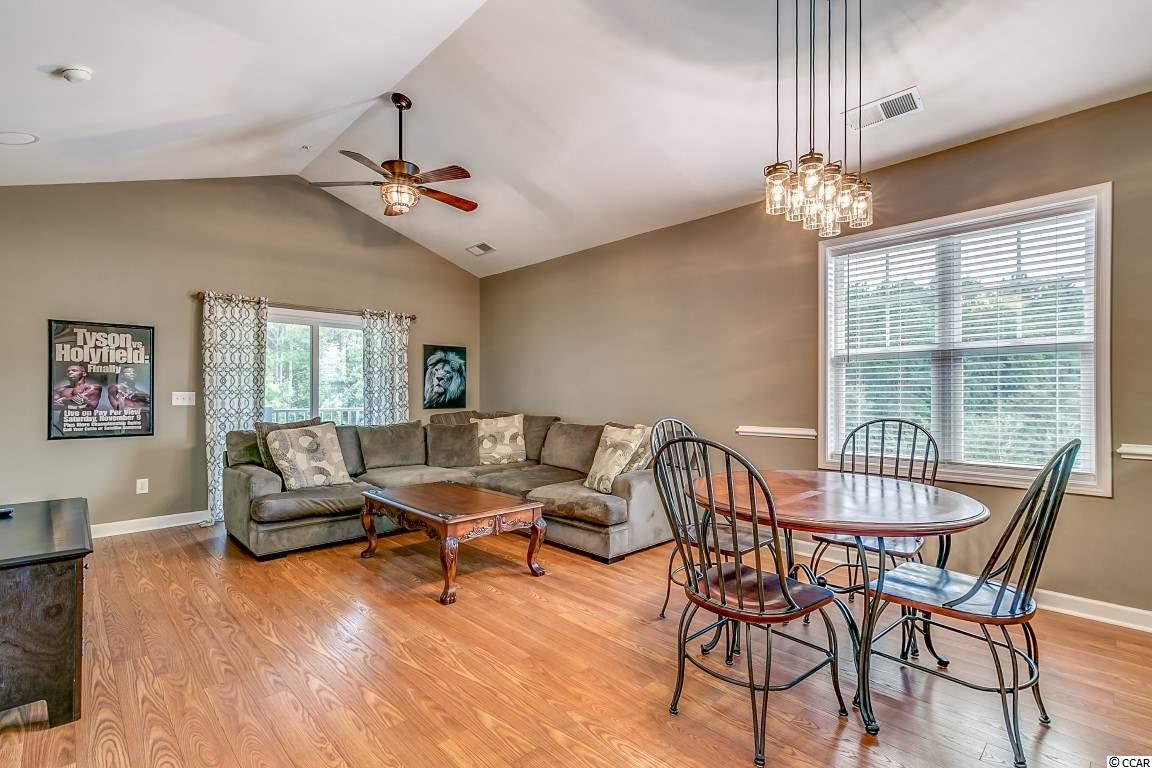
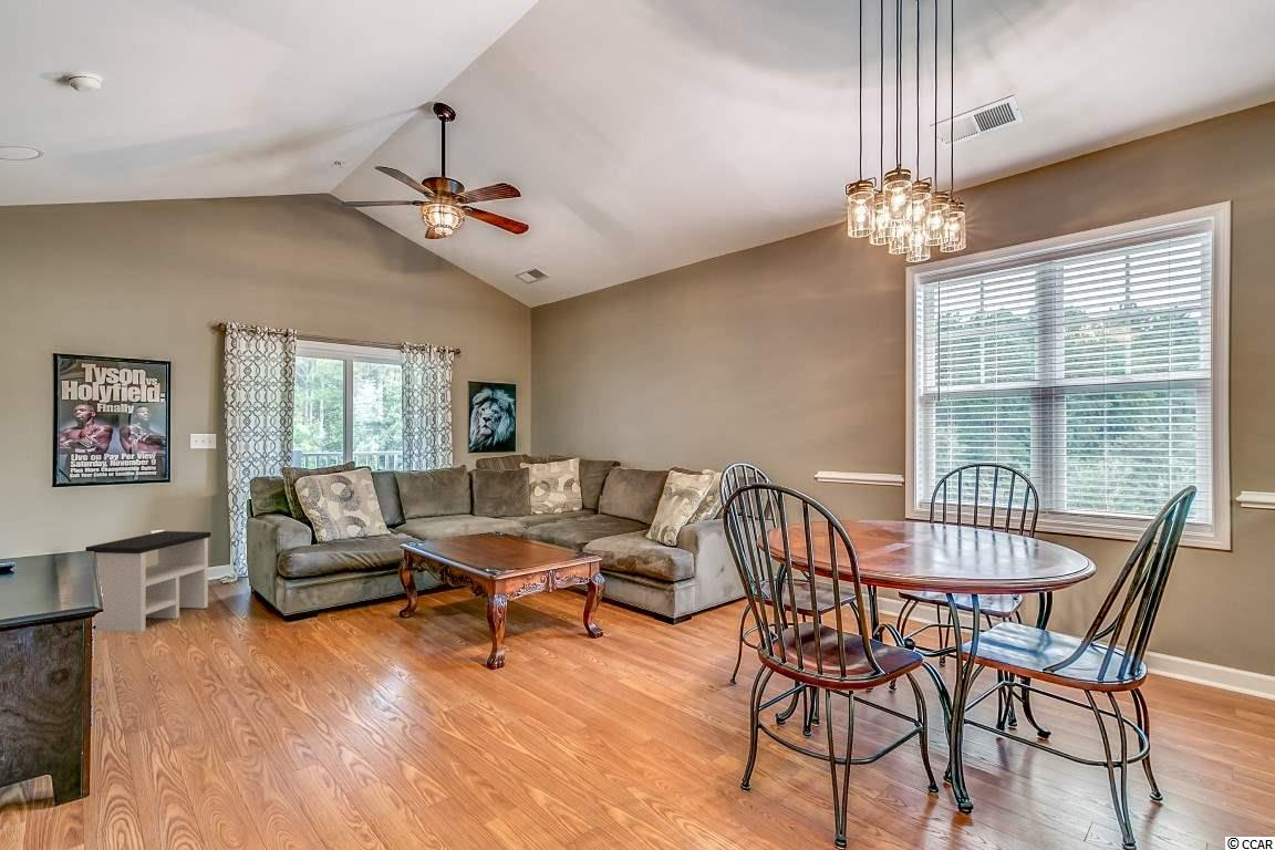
+ side table (152, 578)
